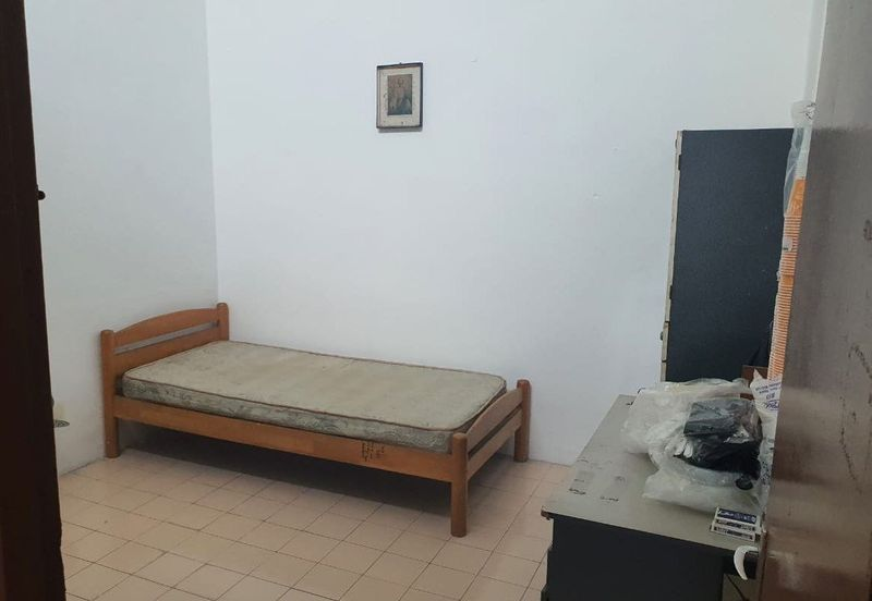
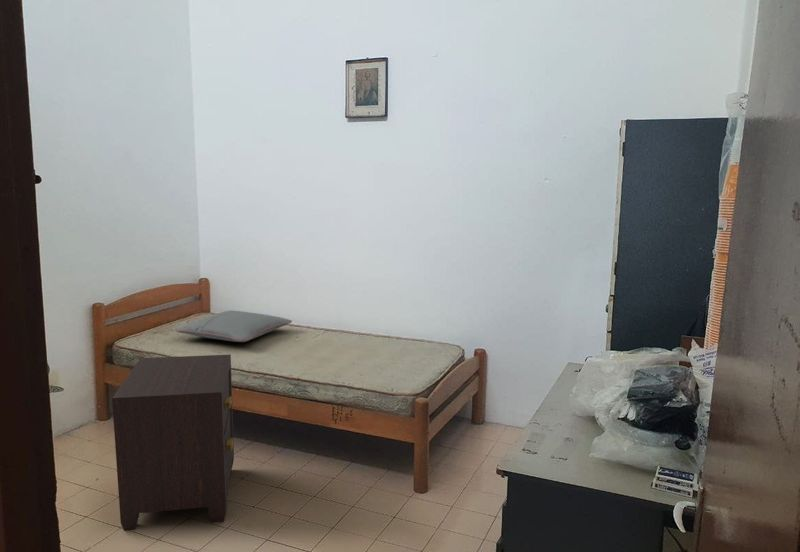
+ nightstand (182, 436)
+ pillow (235, 325)
